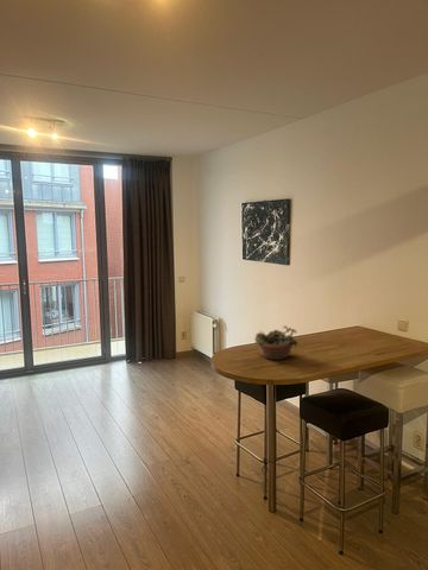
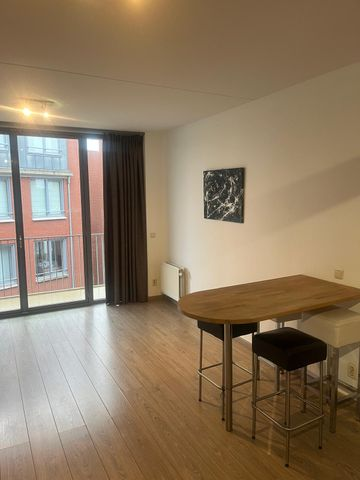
- succulent planter (275, 341)
